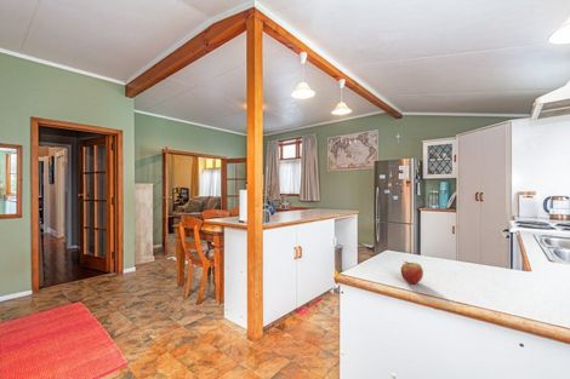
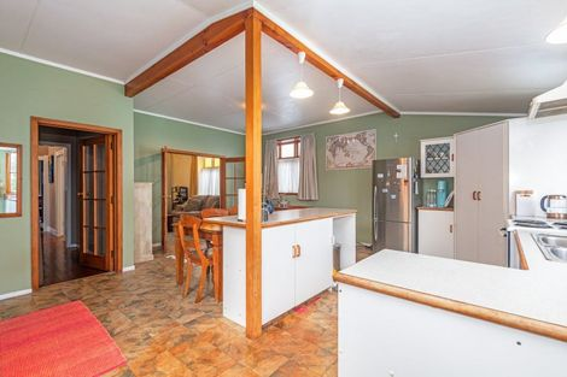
- fruit (411, 271)
